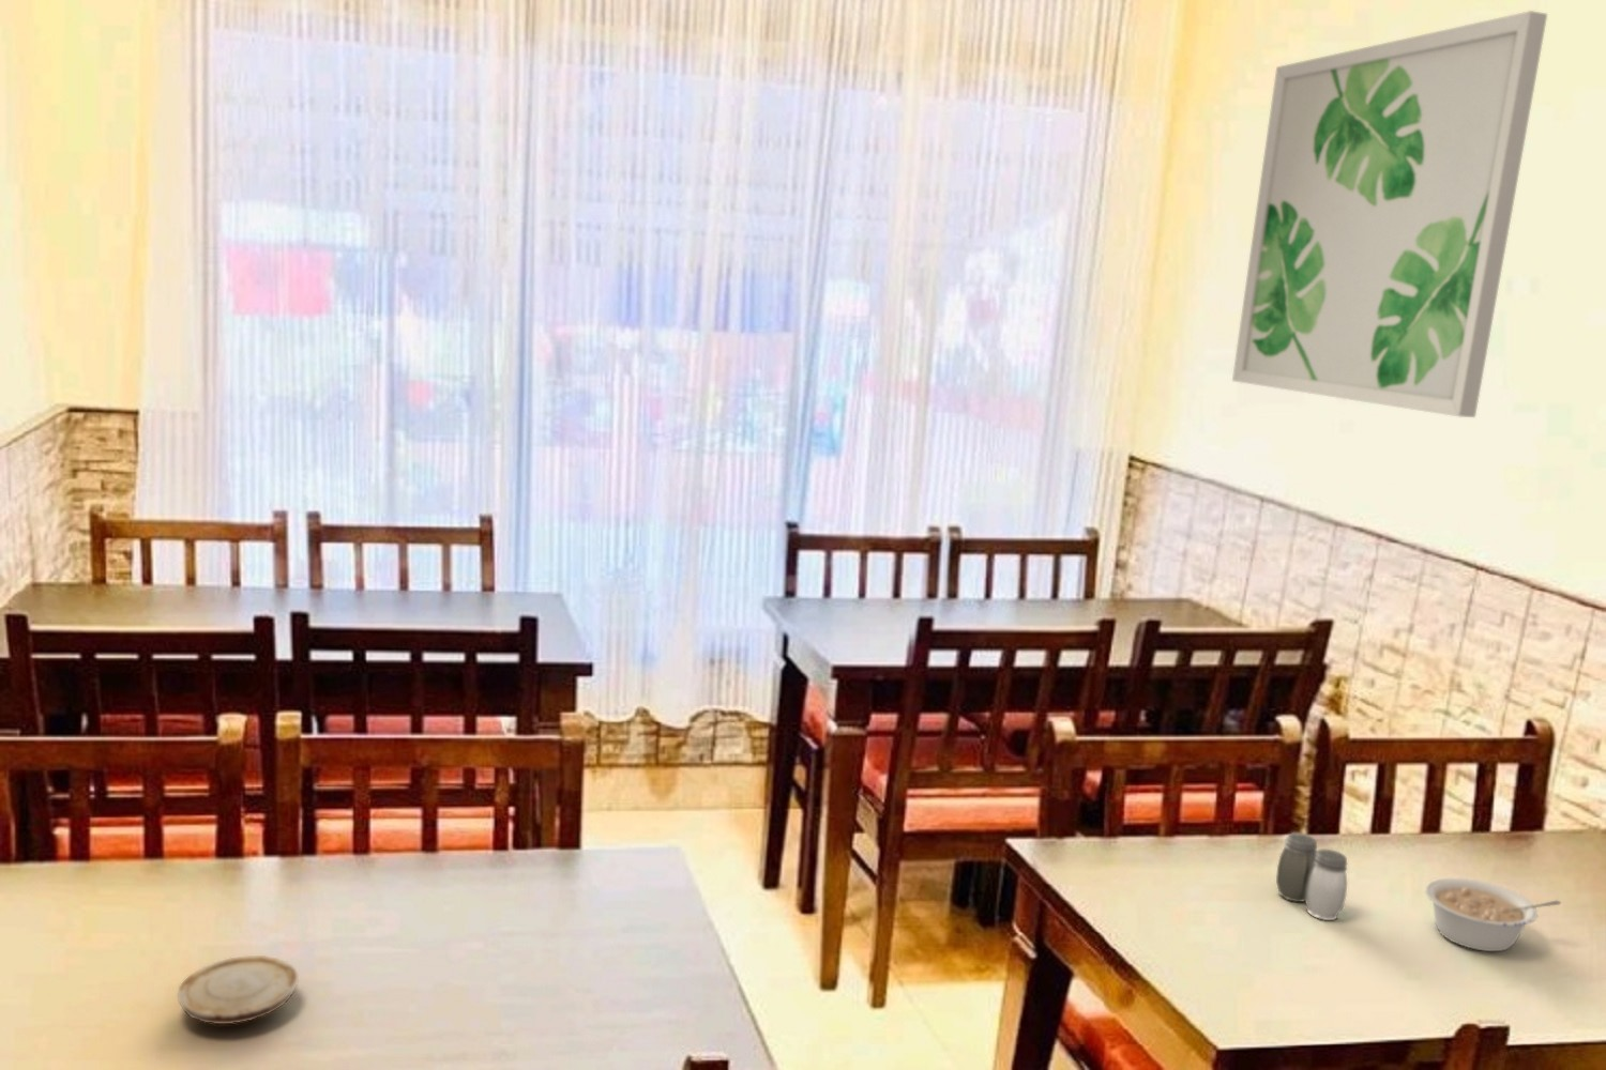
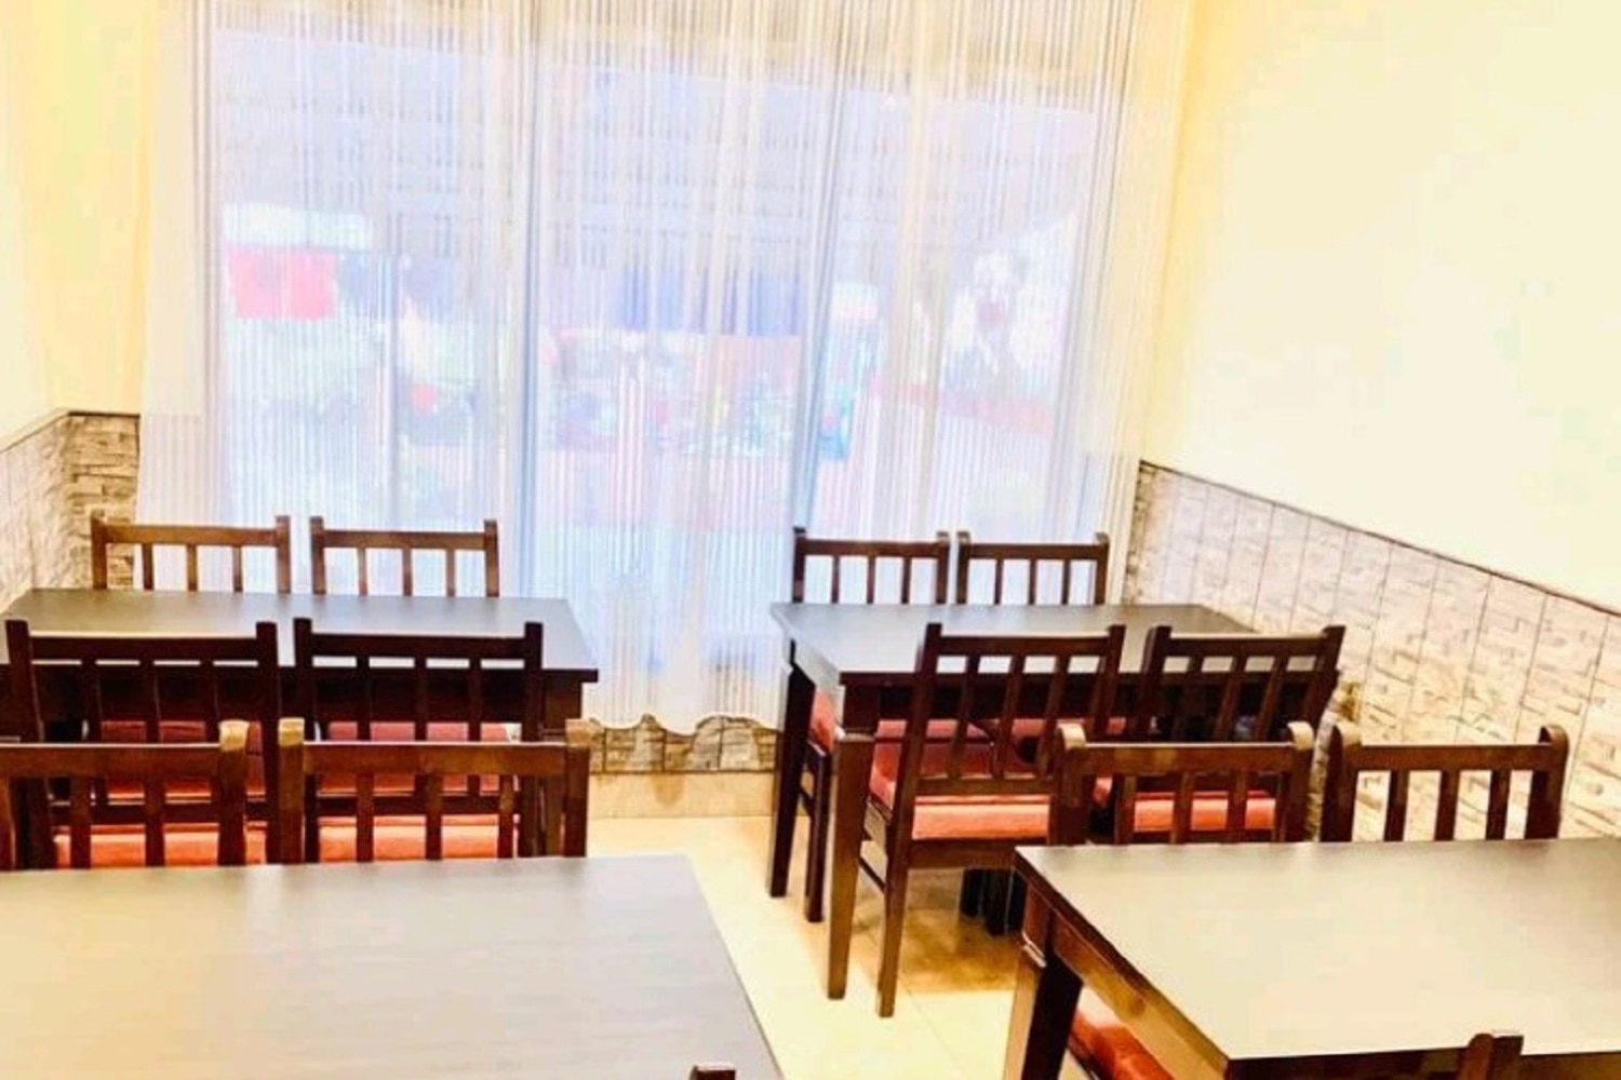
- salt and pepper shaker (1312, 874)
- legume (1481, 912)
- wood slice (239, 994)
- wall art (1365, 225)
